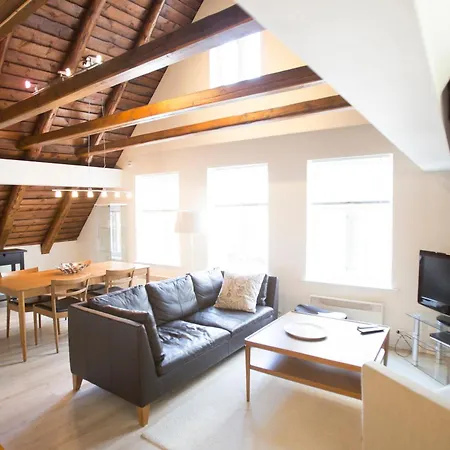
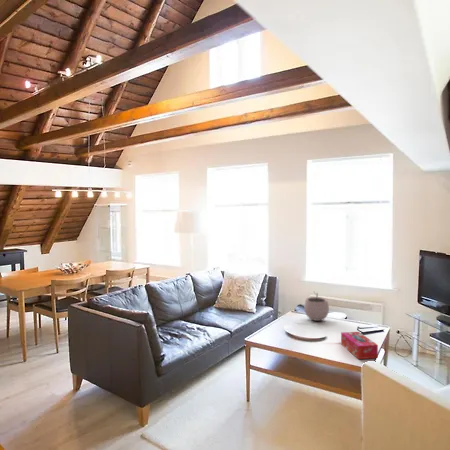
+ plant pot (316, 305)
+ tissue box (358, 344)
